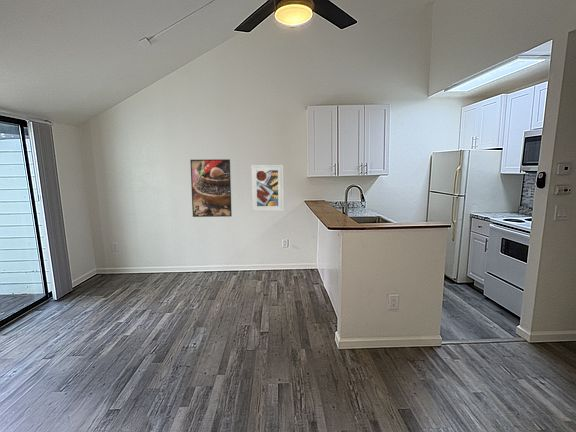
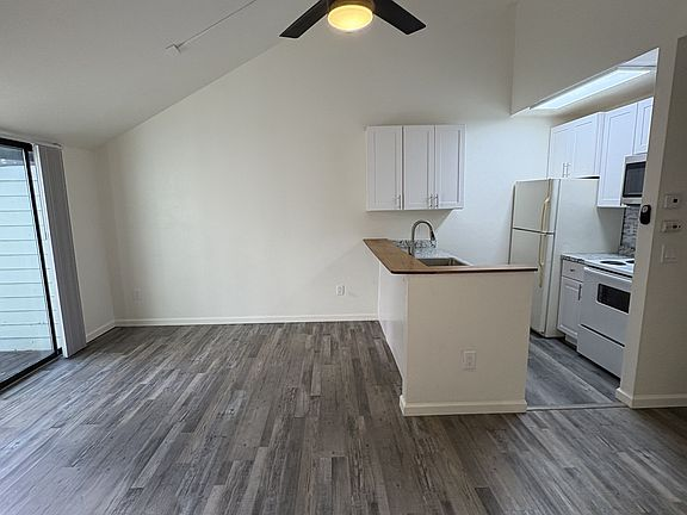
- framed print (267, 188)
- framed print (211, 188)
